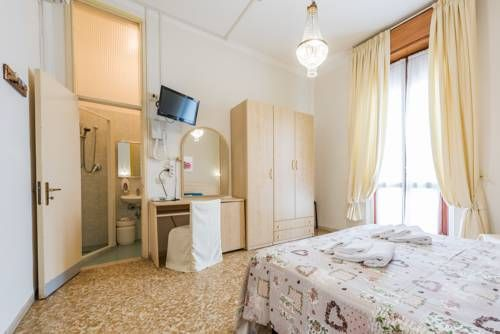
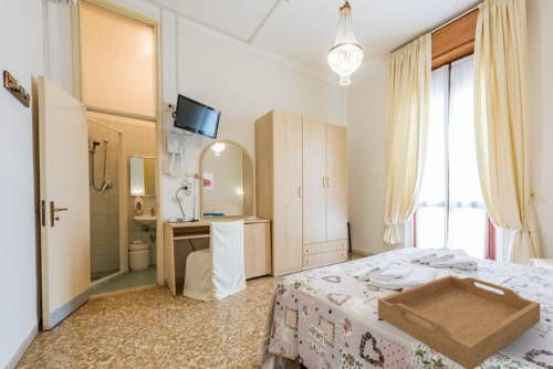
+ serving tray (457, 307)
